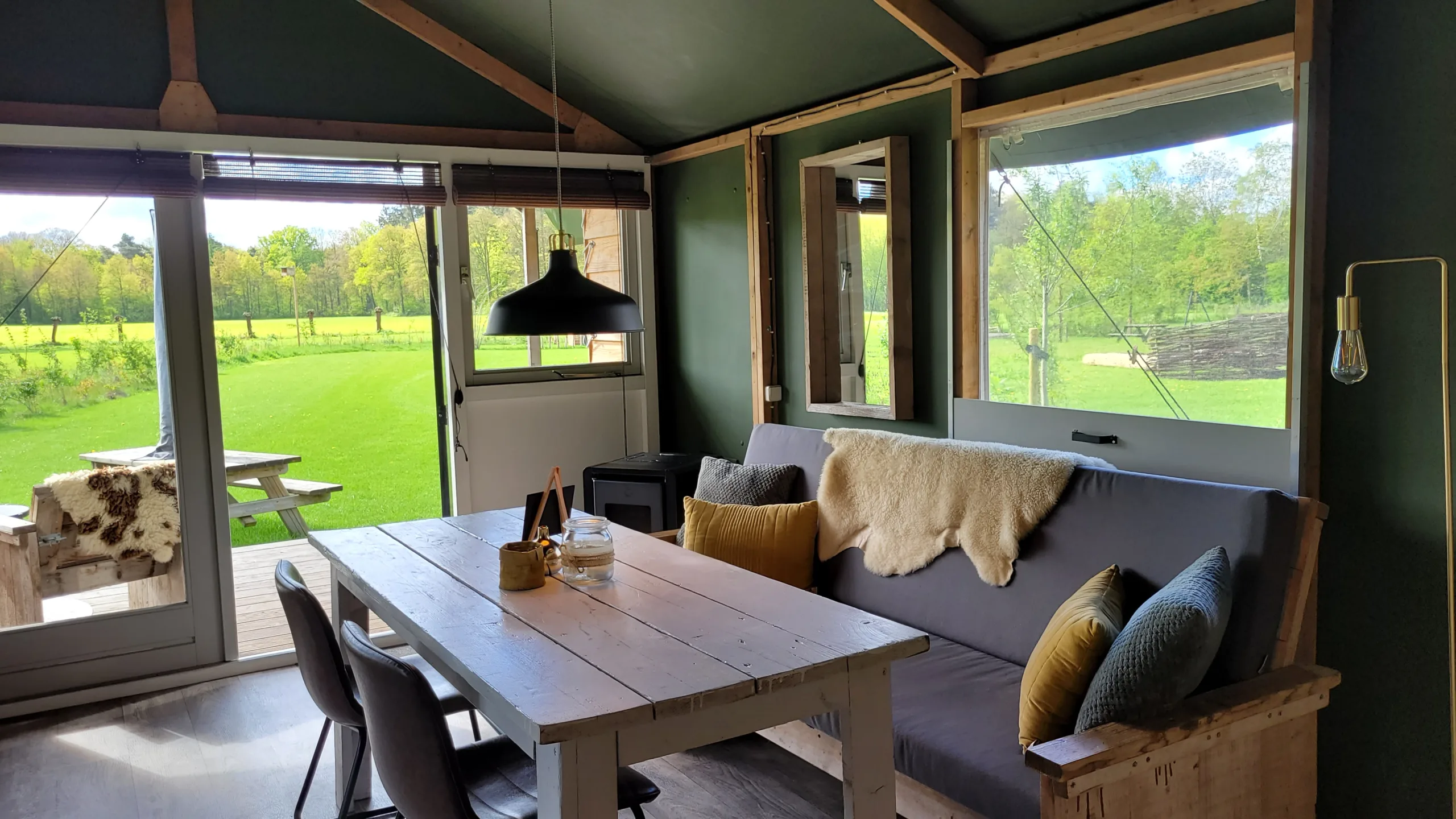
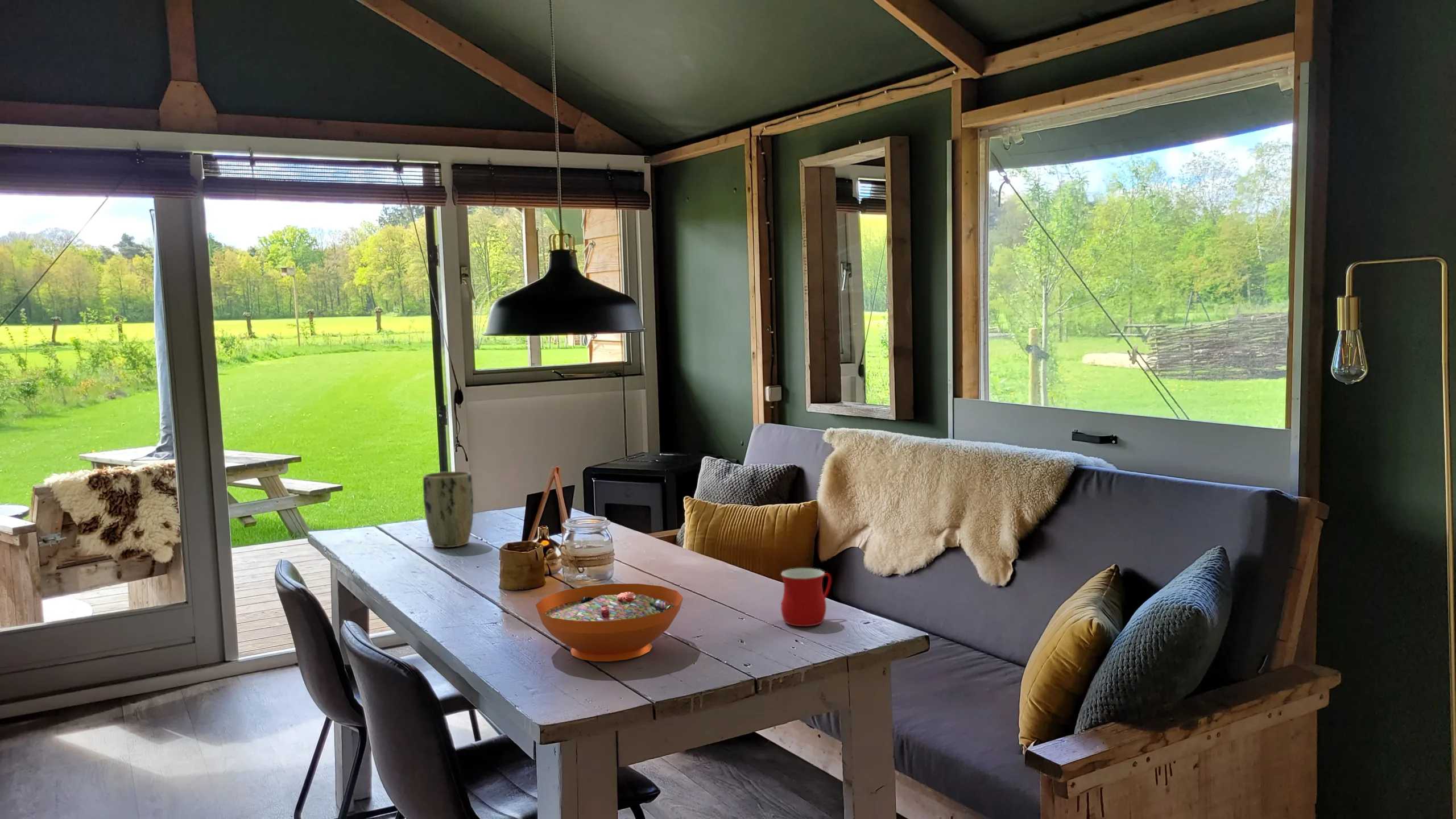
+ decorative bowl (610, 624)
+ plant pot (449, 509)
+ mug (808, 596)
